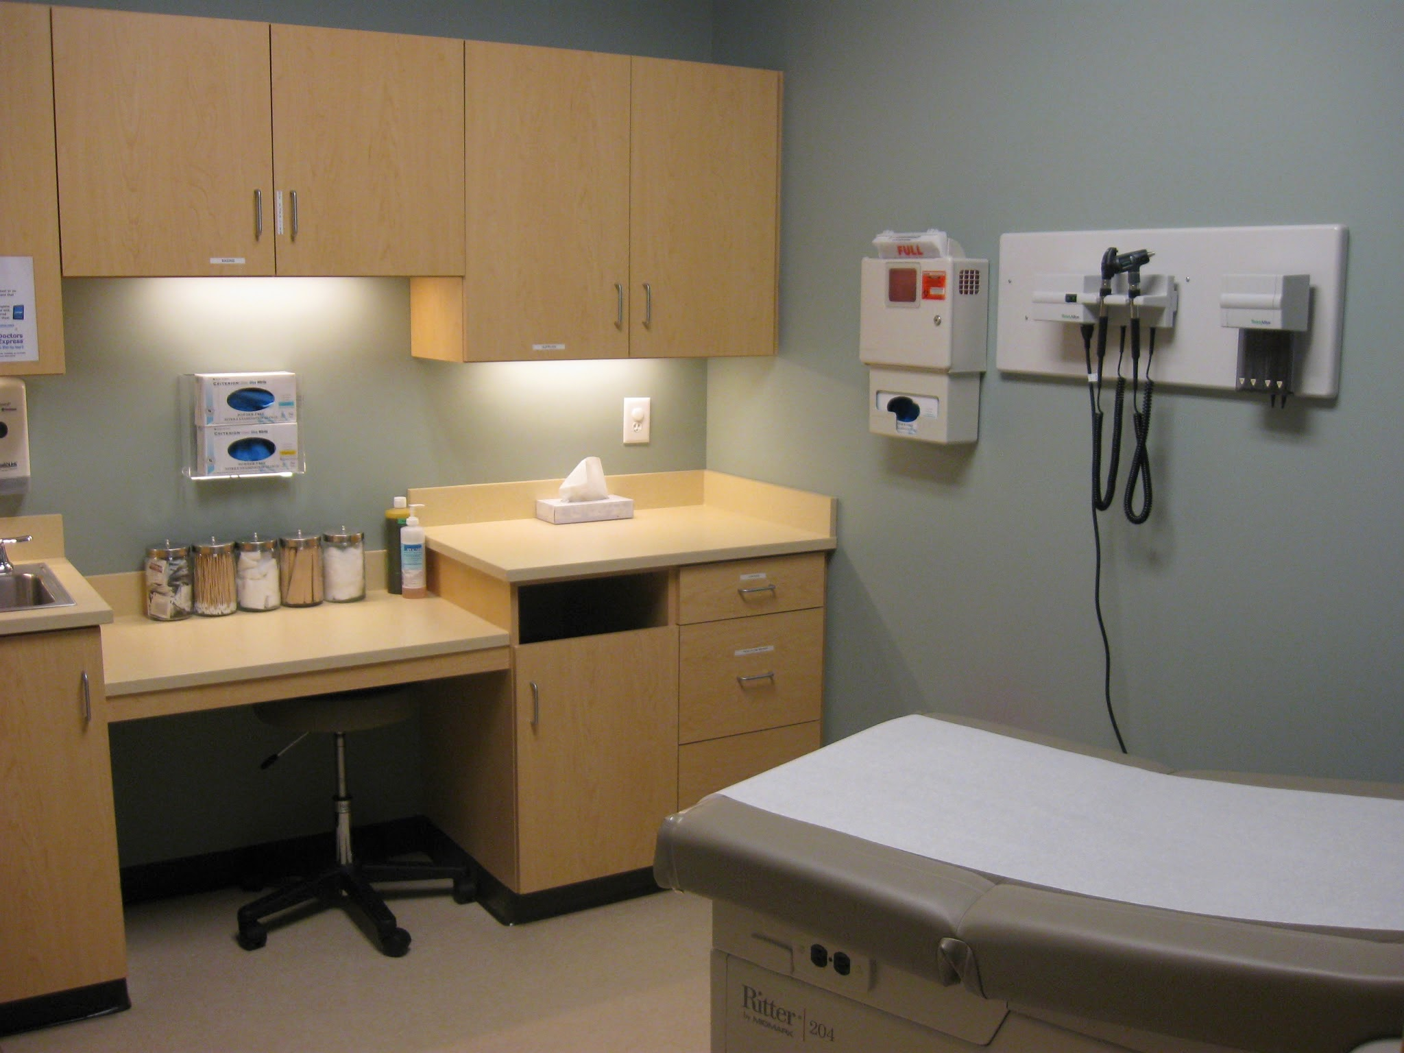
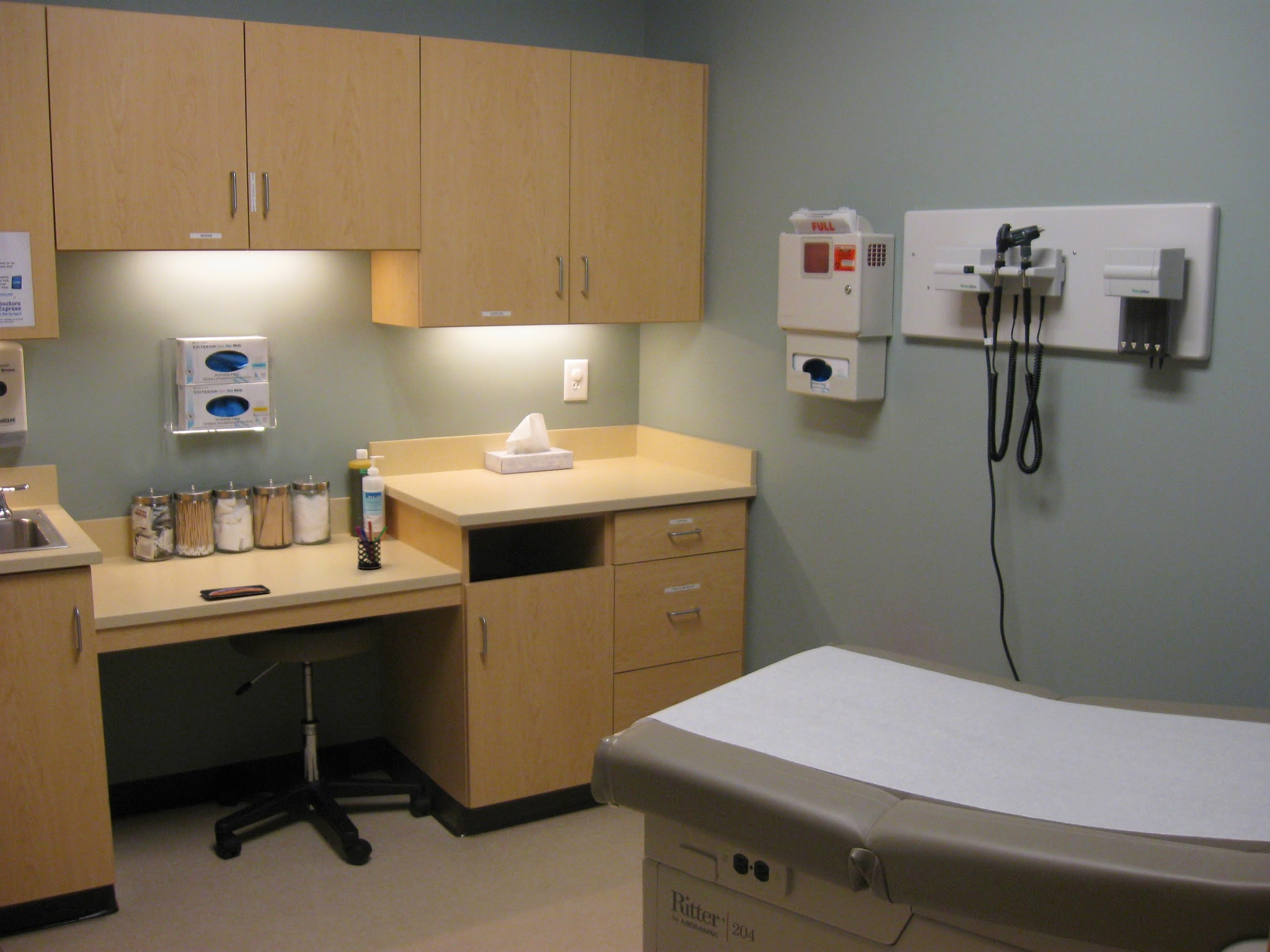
+ smartphone (235, 591)
+ pen holder (371, 543)
